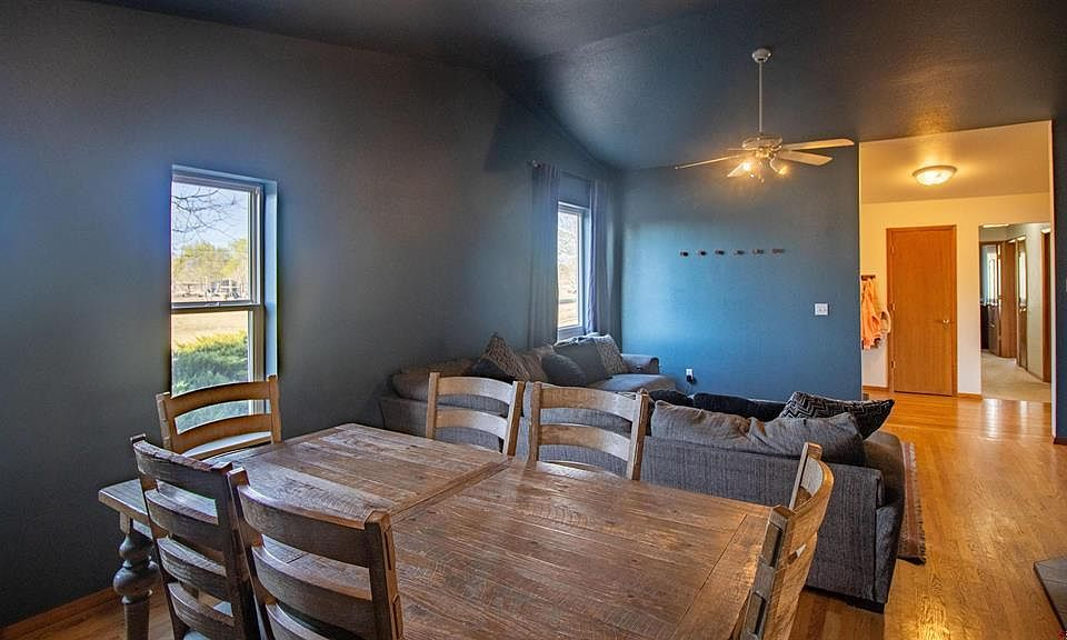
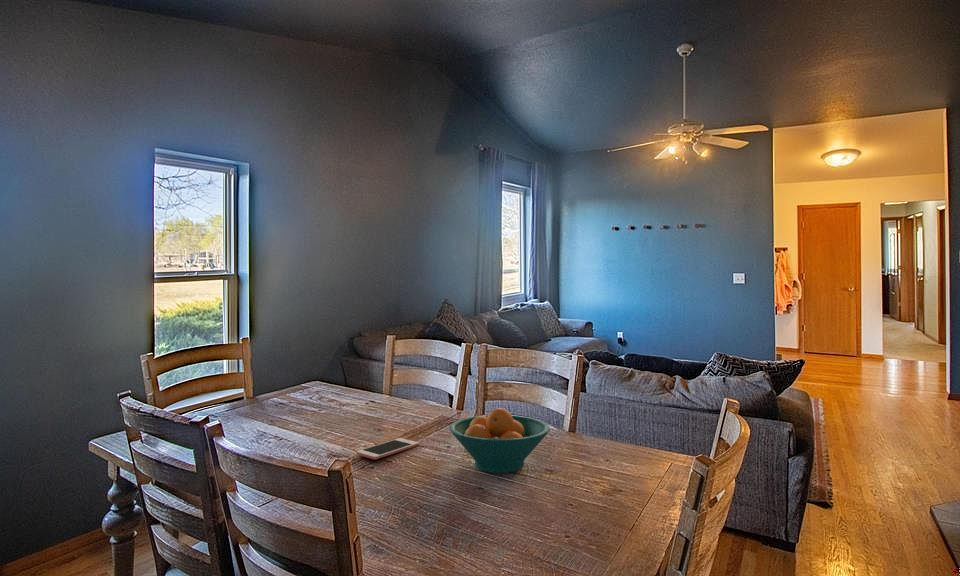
+ fruit bowl (499, 437)
+ cell phone (388, 448)
